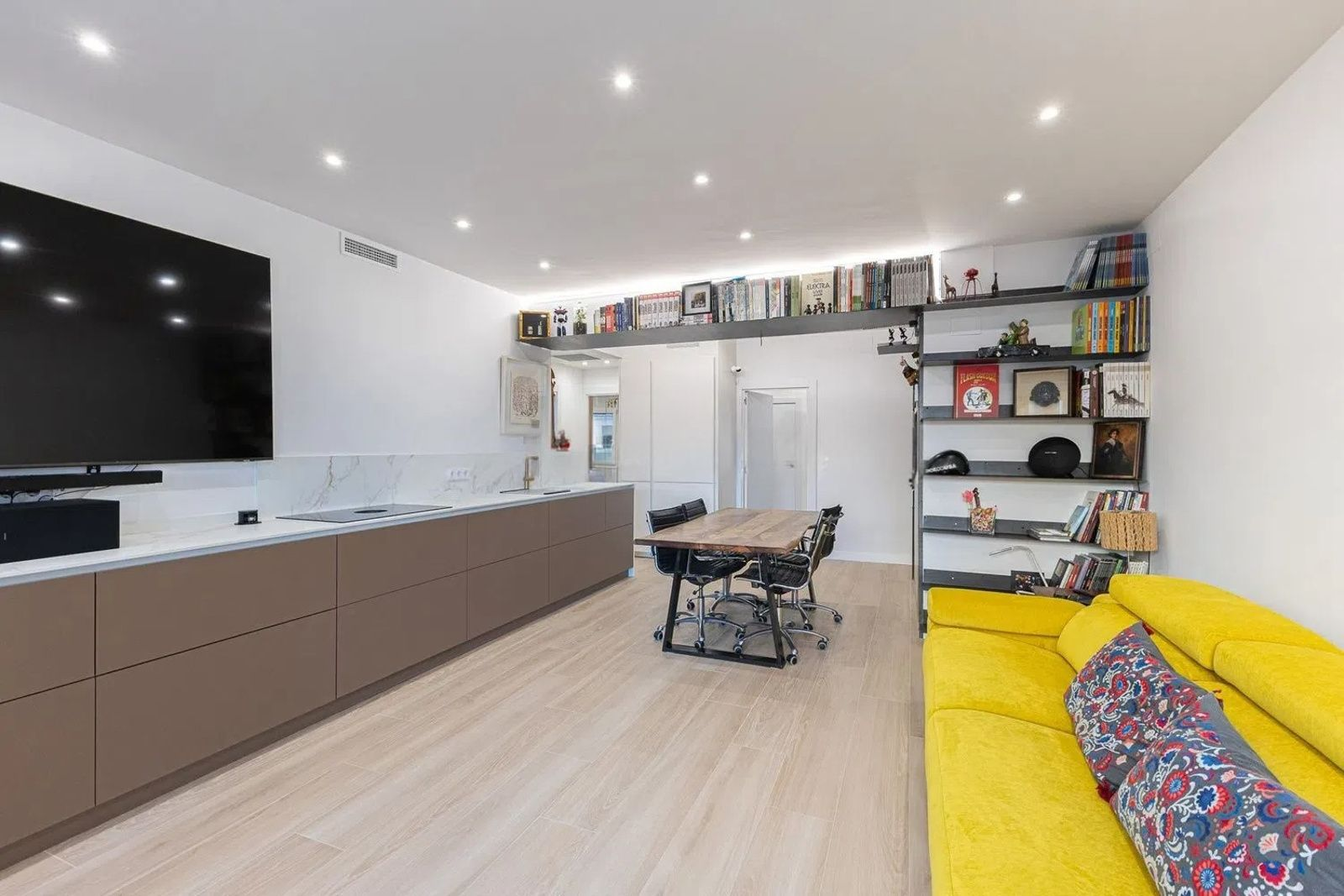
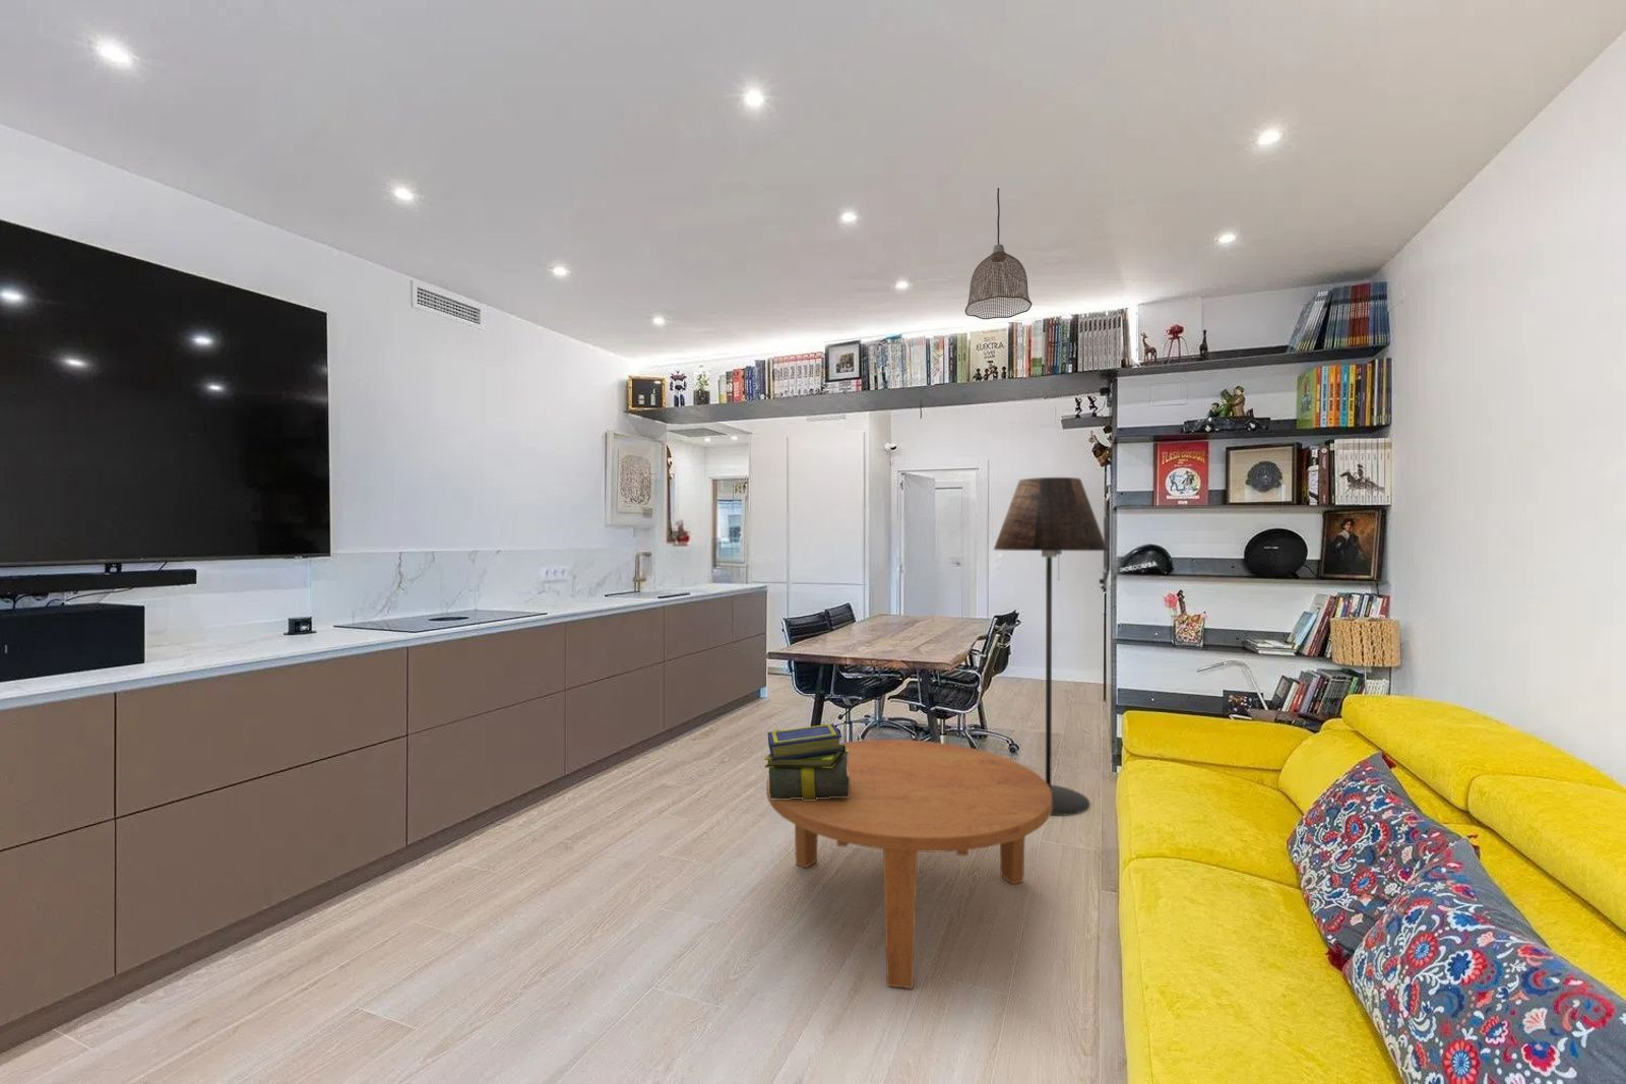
+ coffee table (905, 840)
+ stack of books (807, 760)
+ floor lamp (1049, 640)
+ pendant lamp (998, 248)
